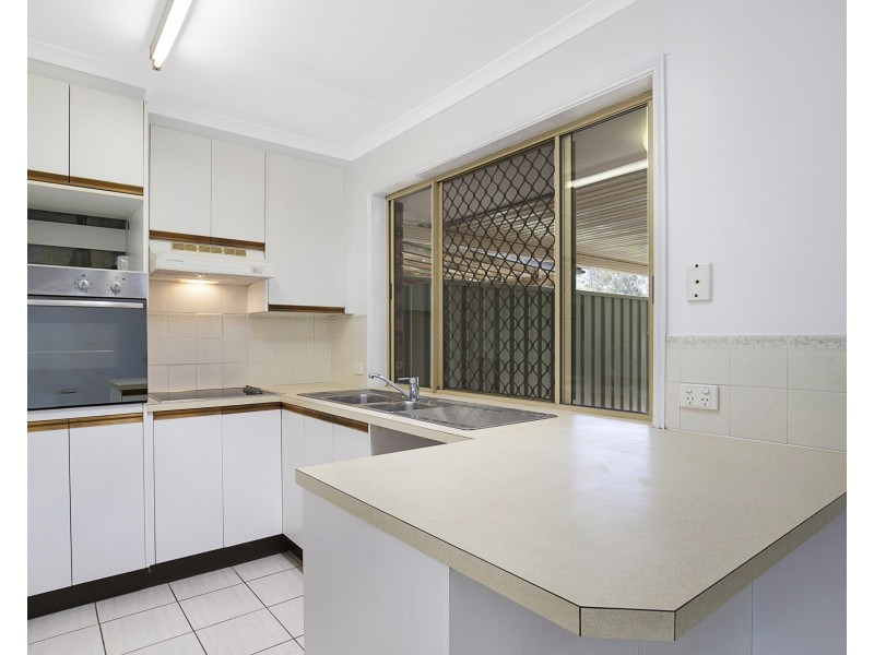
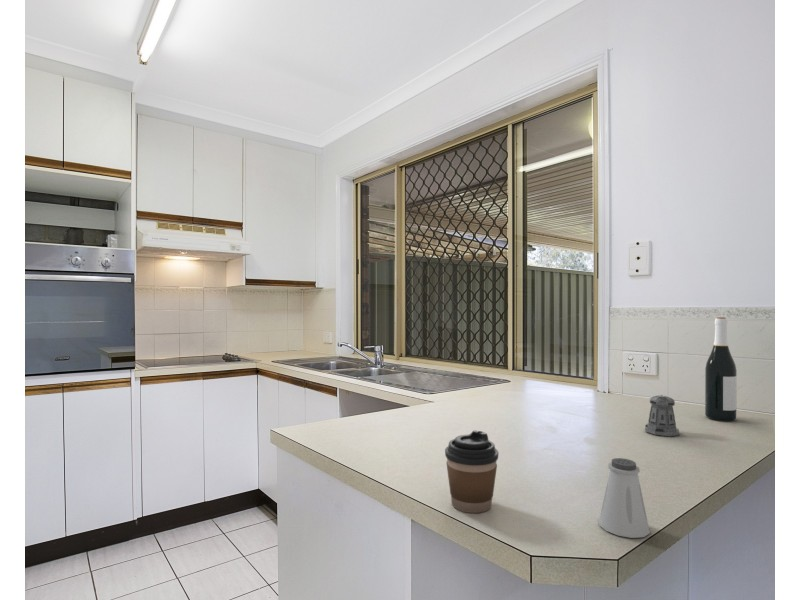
+ saltshaker (623, 493)
+ coffee cup (471, 469)
+ pepper shaker (662, 412)
+ wine bottle (720, 367)
